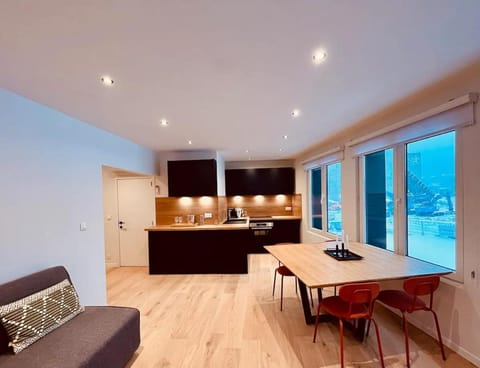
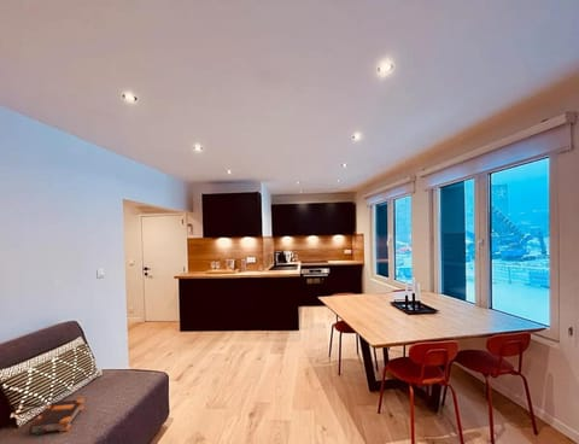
+ bible (57, 416)
